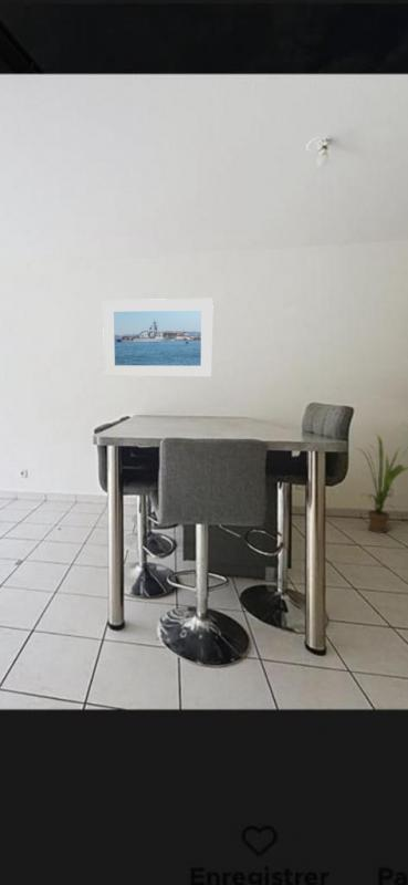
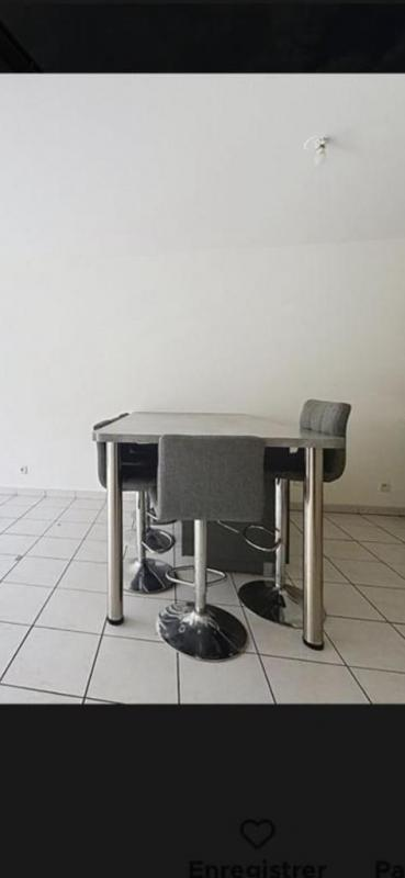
- house plant (376, 482)
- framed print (157, 339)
